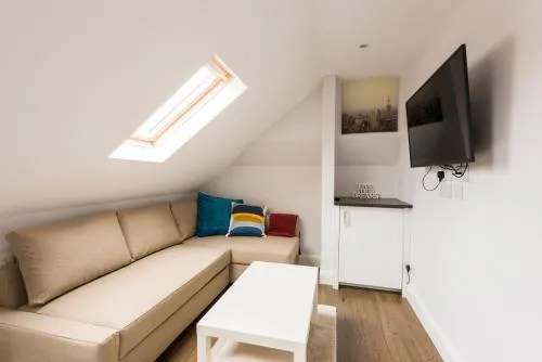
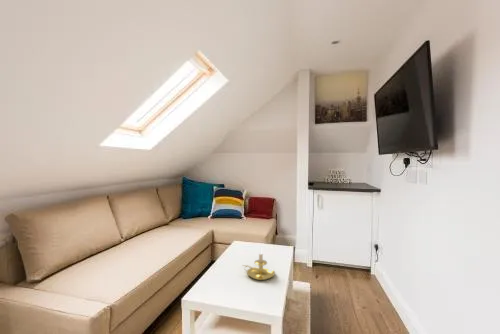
+ candle holder (258, 260)
